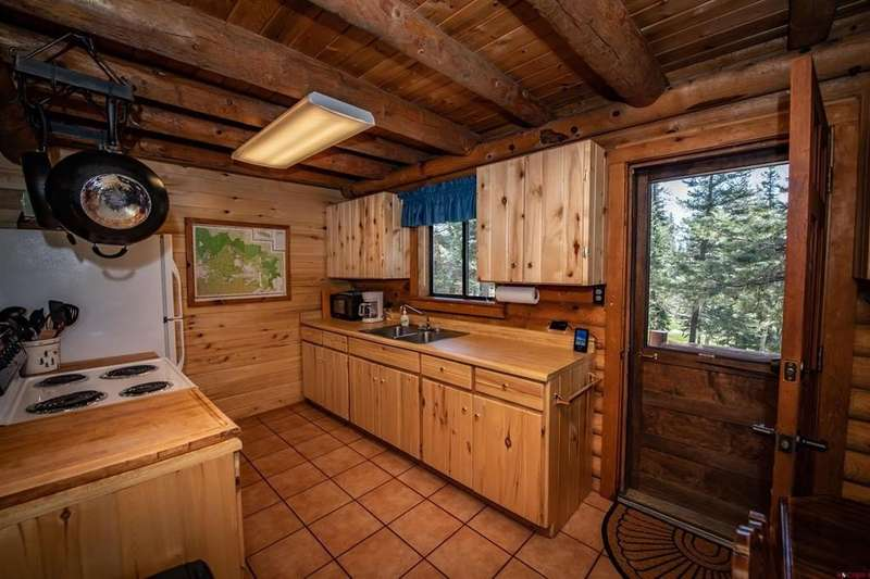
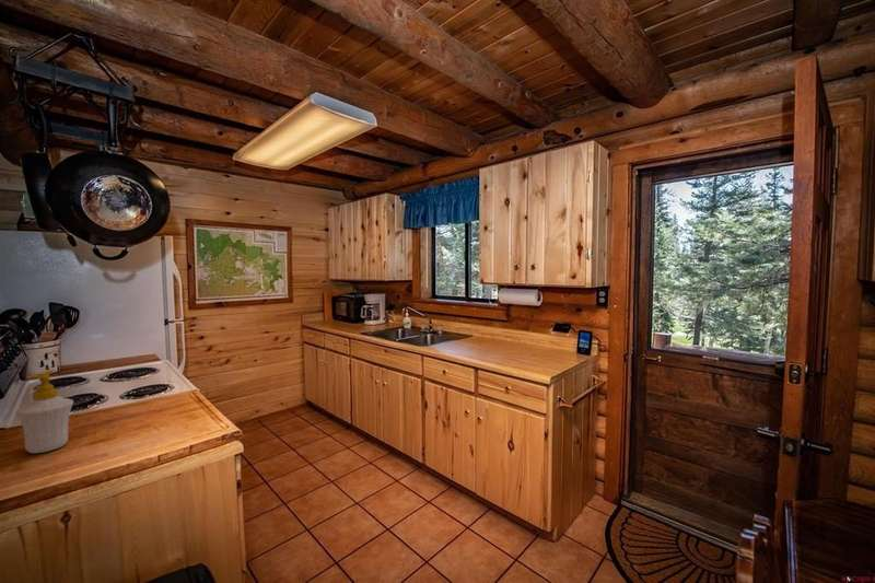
+ soap bottle (46, 410)
